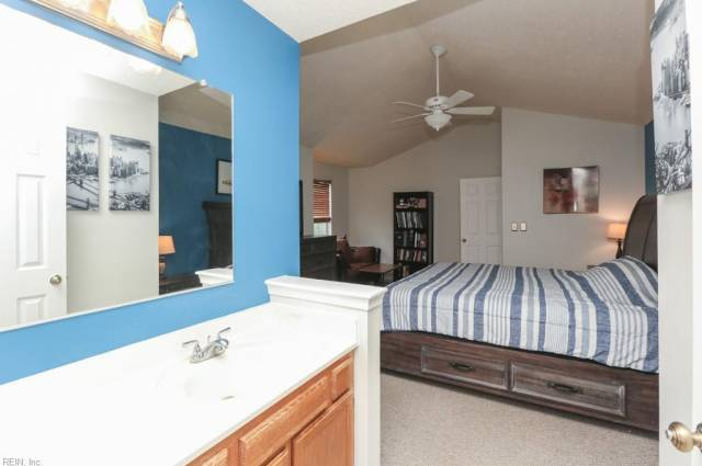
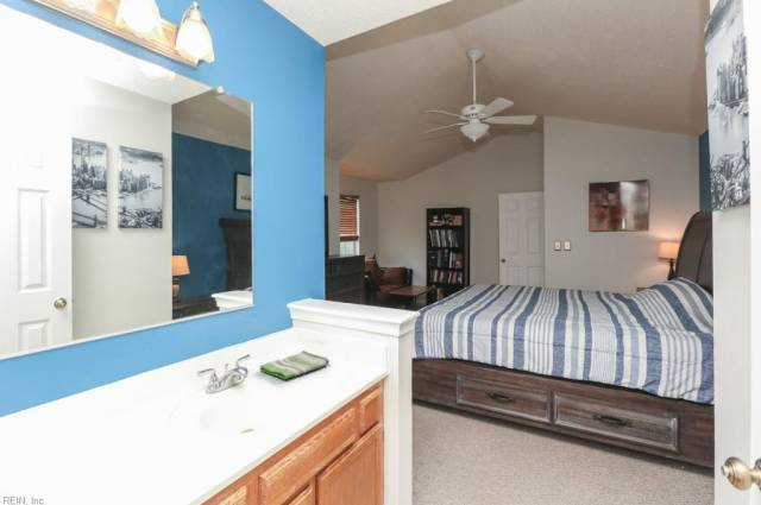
+ dish towel (295, 364)
